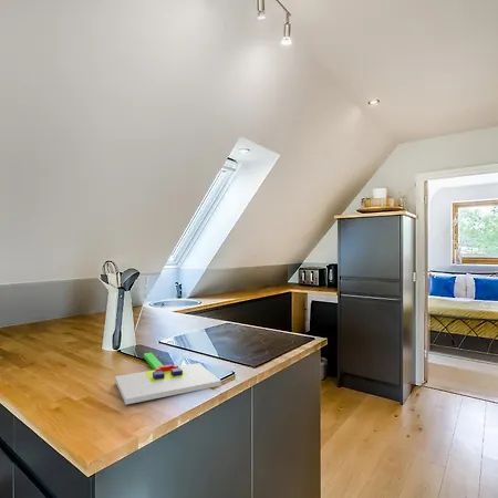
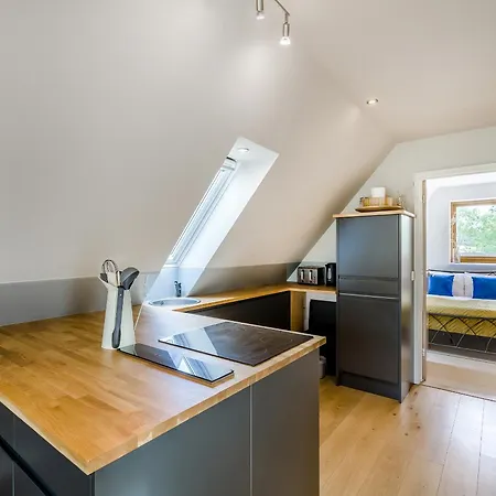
- chopping board (158, 369)
